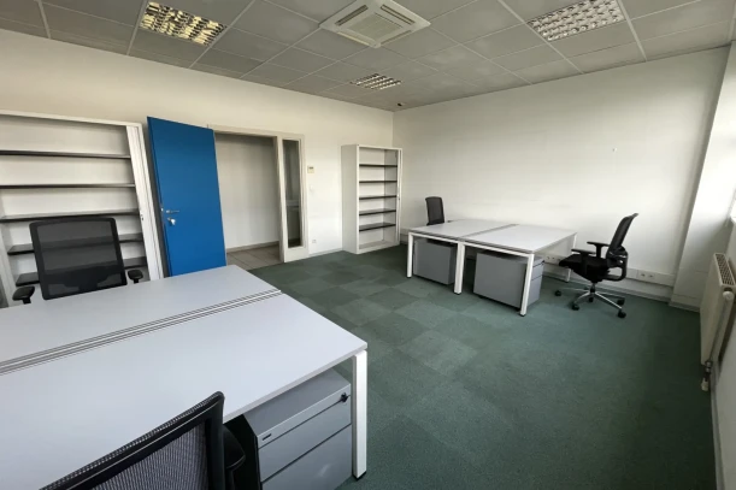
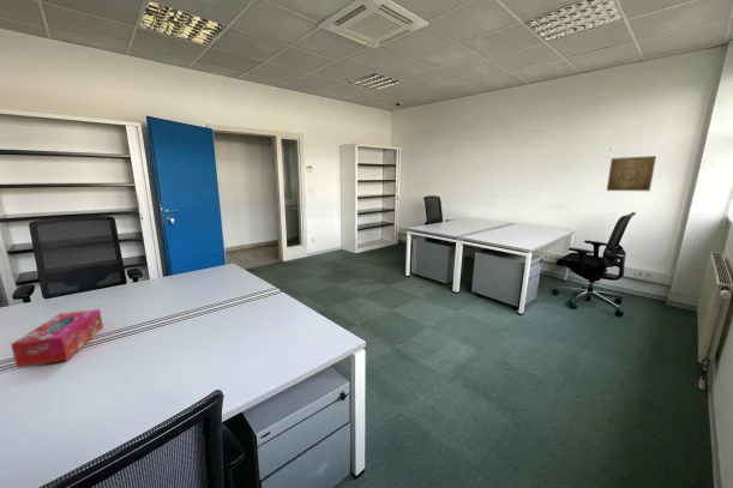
+ tissue box (62, 335)
+ wall art (630, 174)
